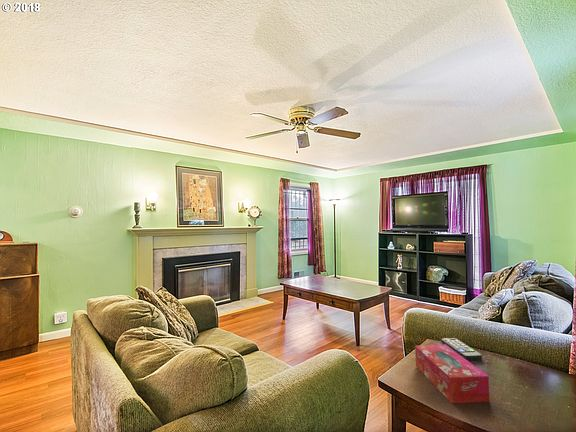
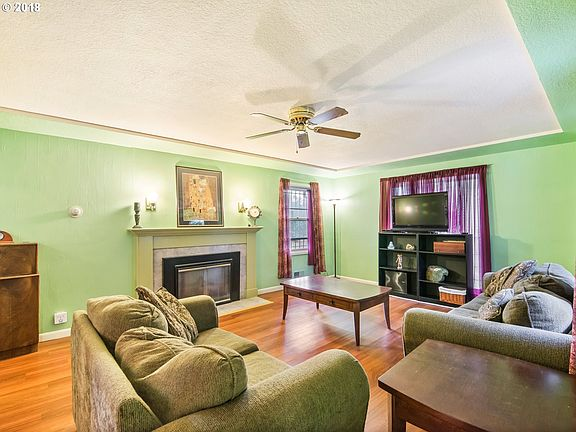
- tissue box (448, 370)
- remote control (460, 348)
